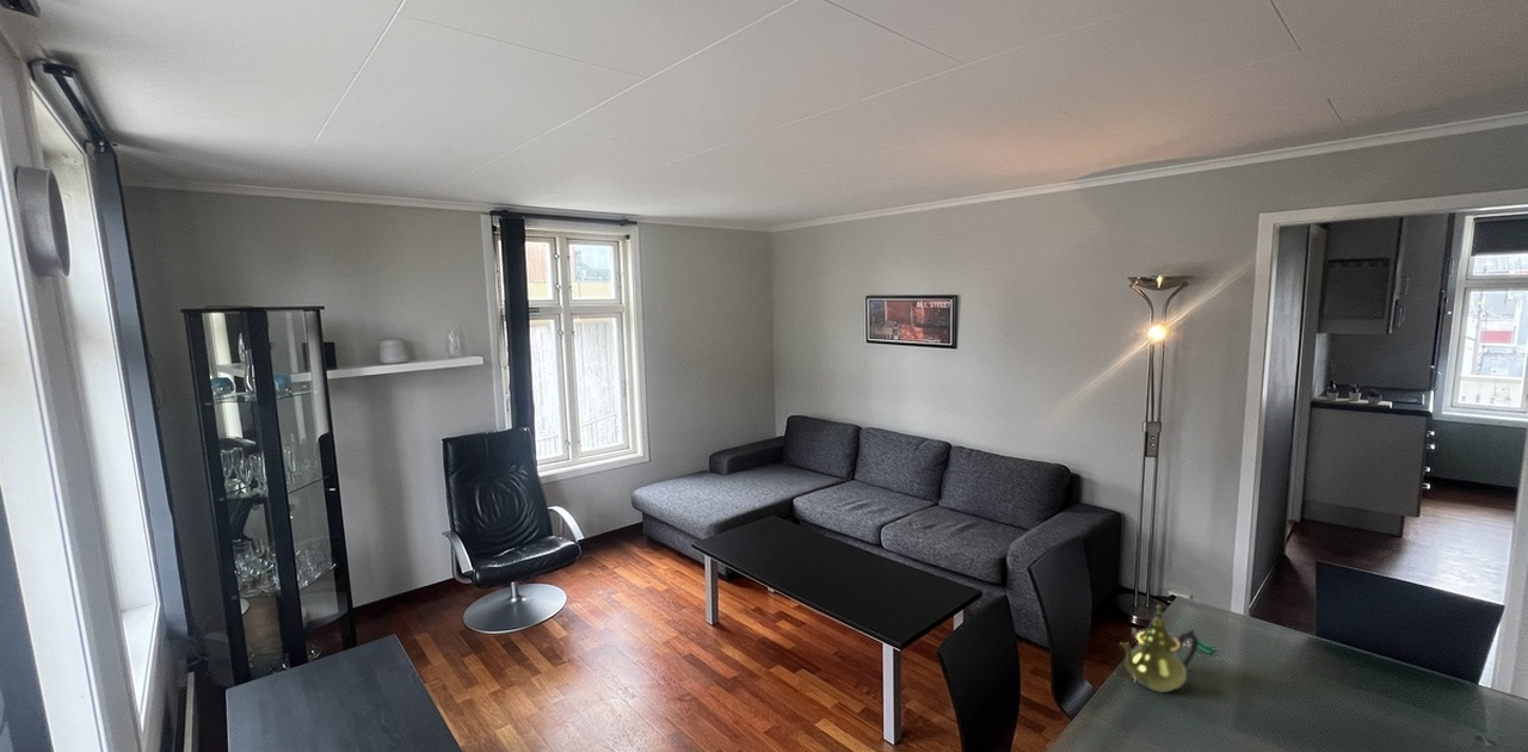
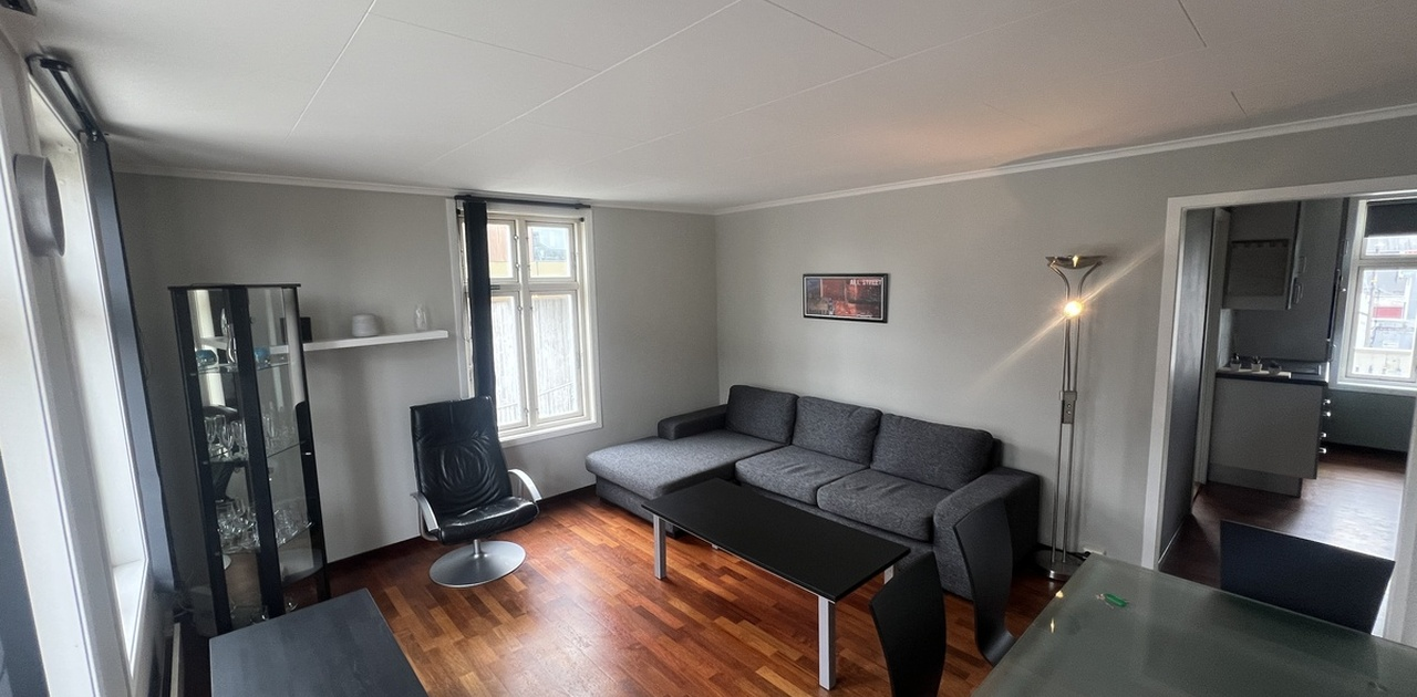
- teapot (1159, 643)
